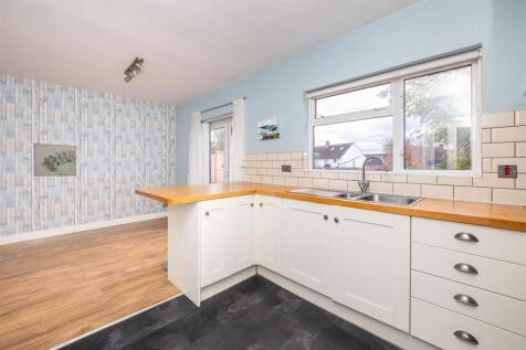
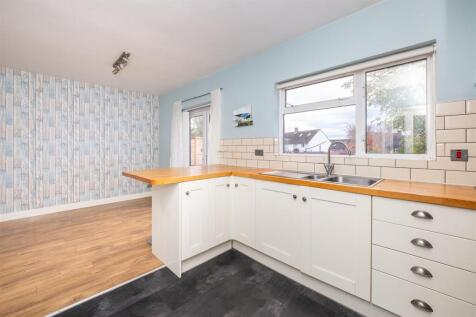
- wall art (55, 160)
